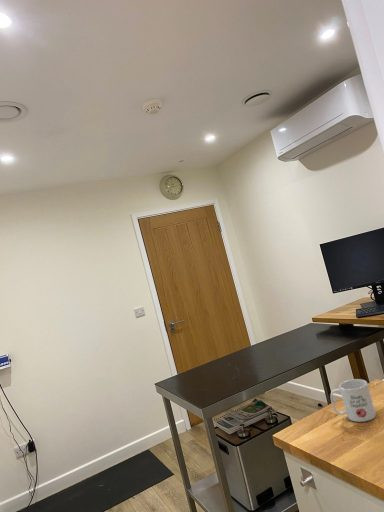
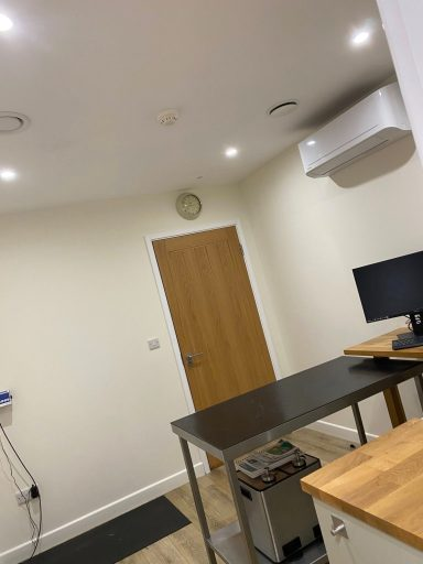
- mug (351, 400)
